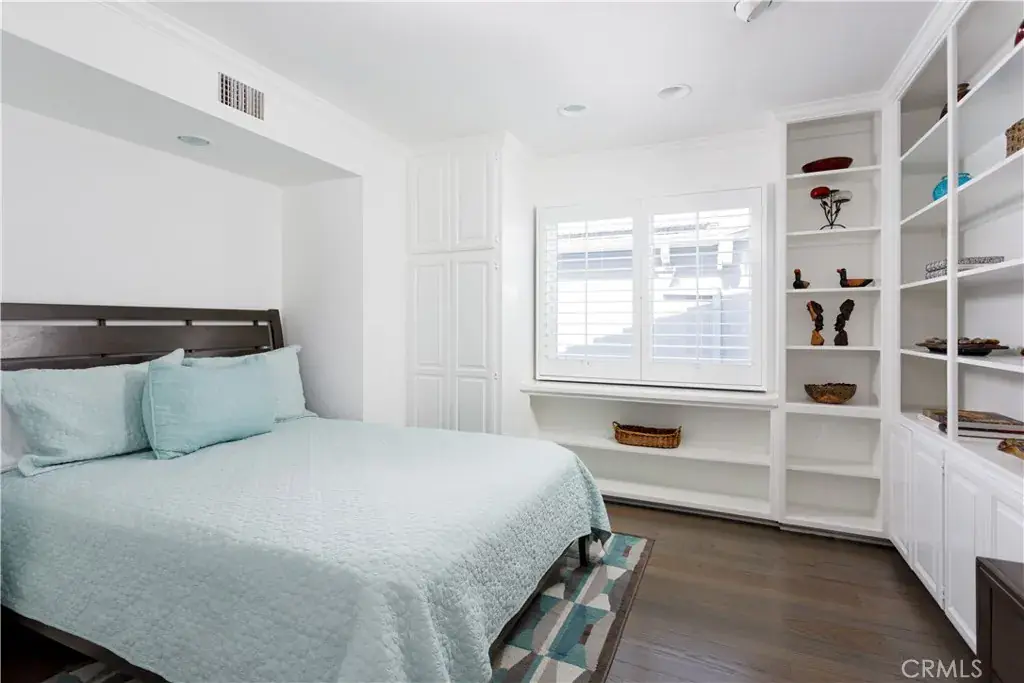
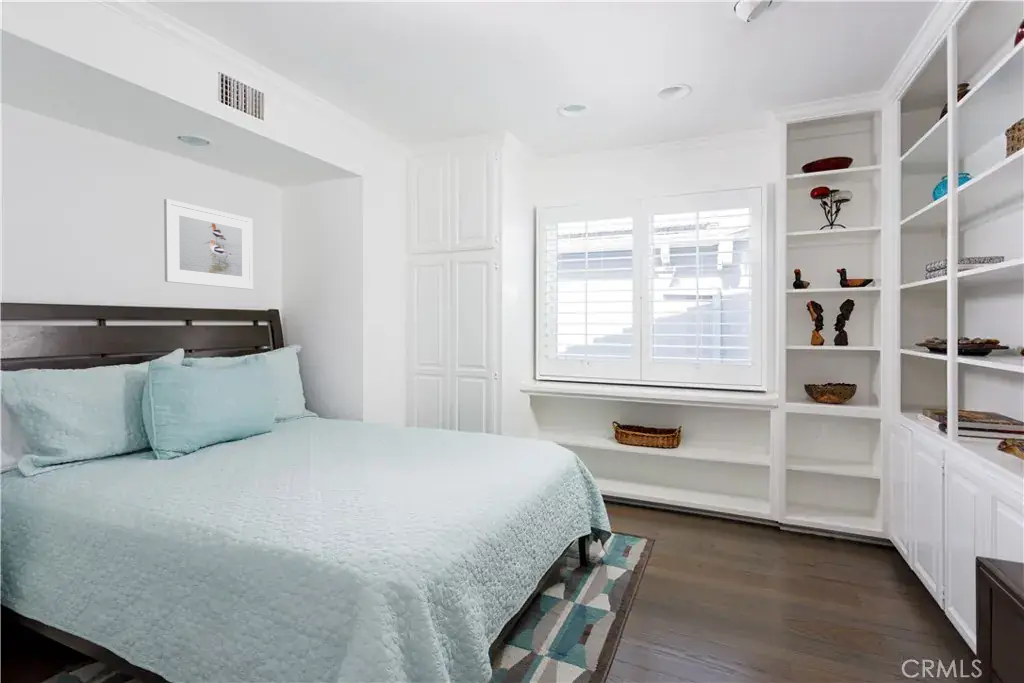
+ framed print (212, 247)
